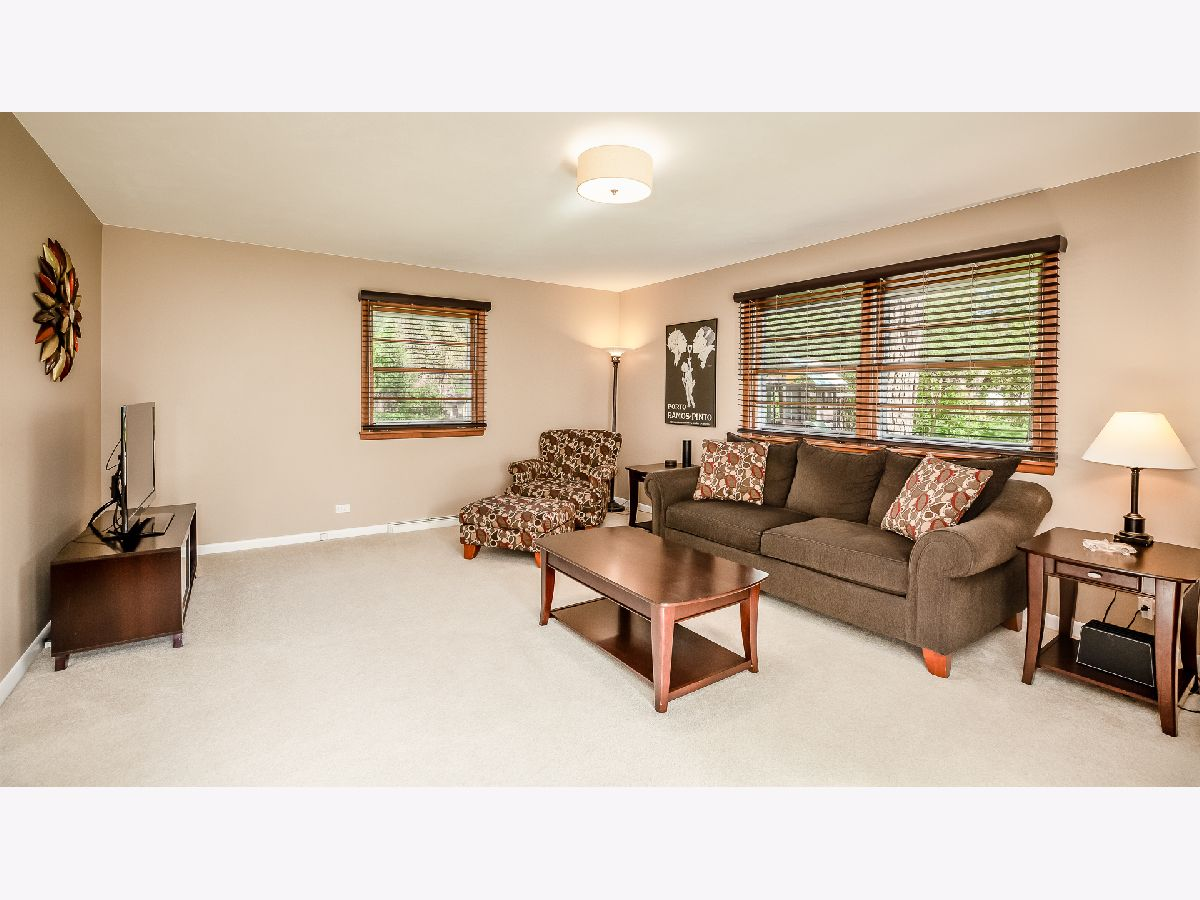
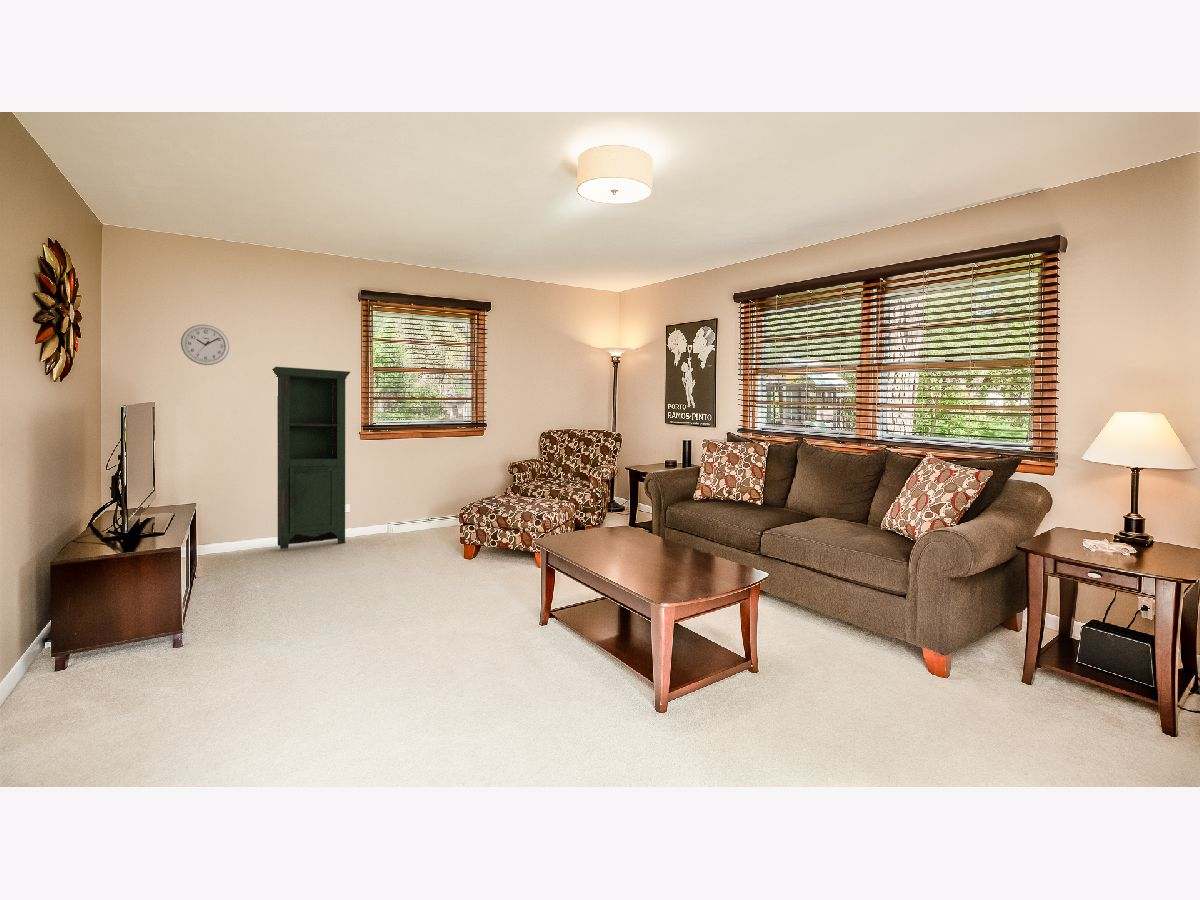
+ cabinet (311, 457)
+ wall clock (205, 344)
